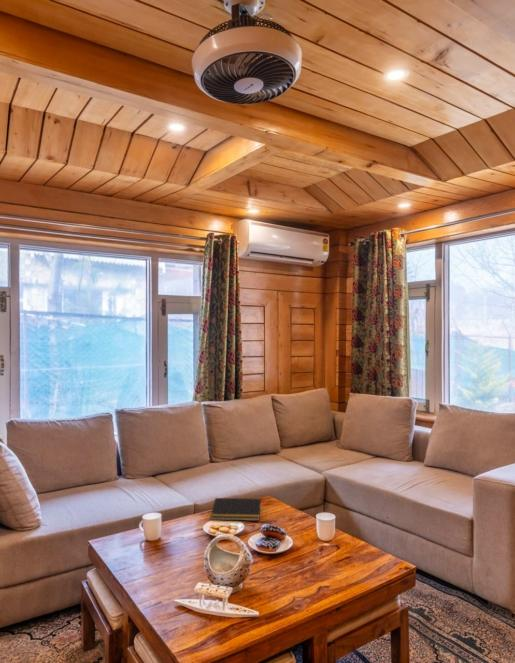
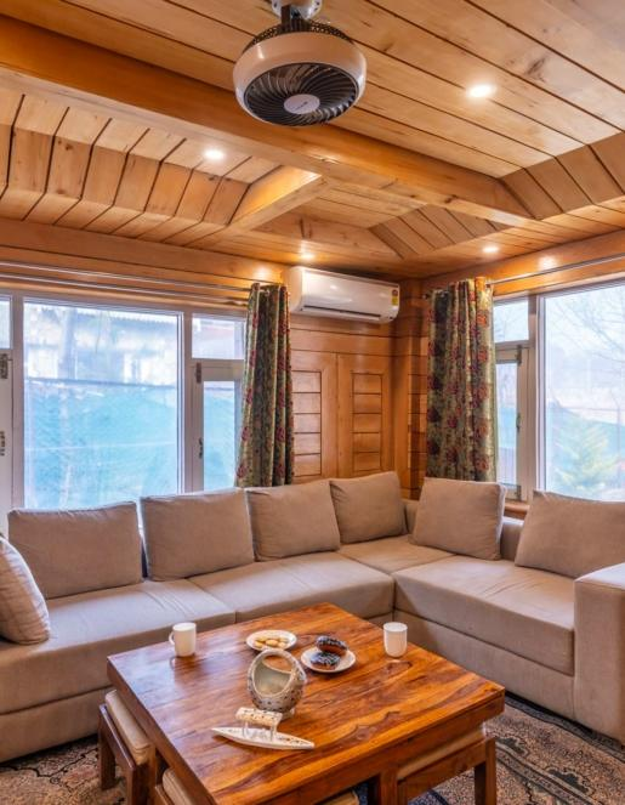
- notepad (236, 508)
